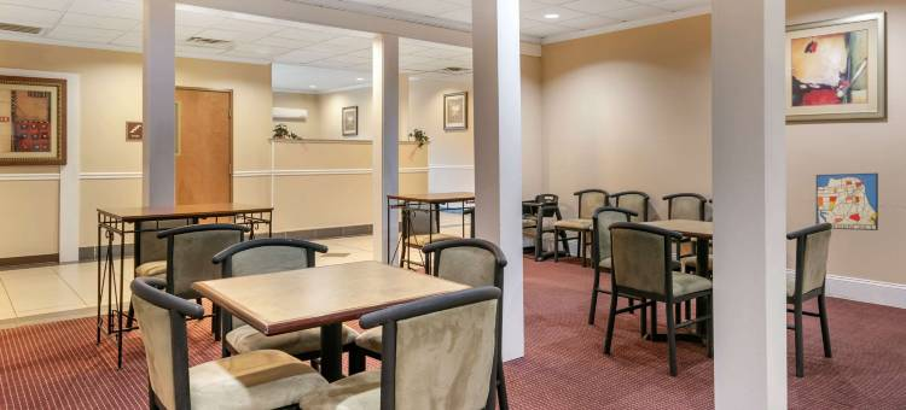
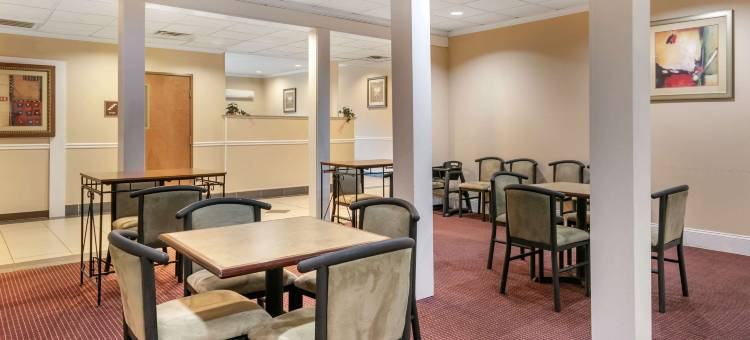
- wall art (846, 201)
